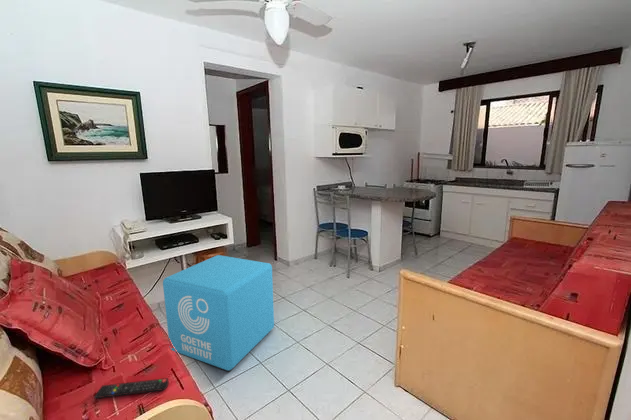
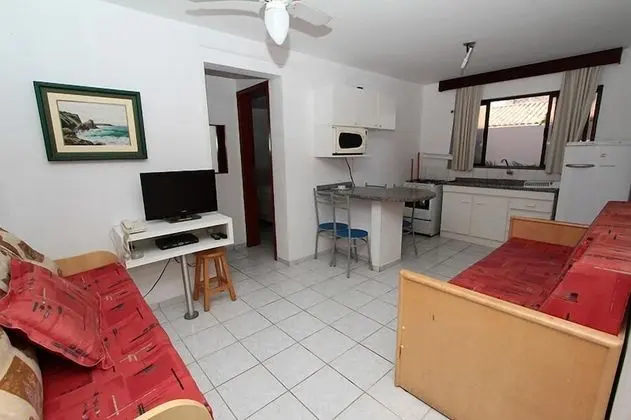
- remote control (133, 388)
- ottoman (223, 306)
